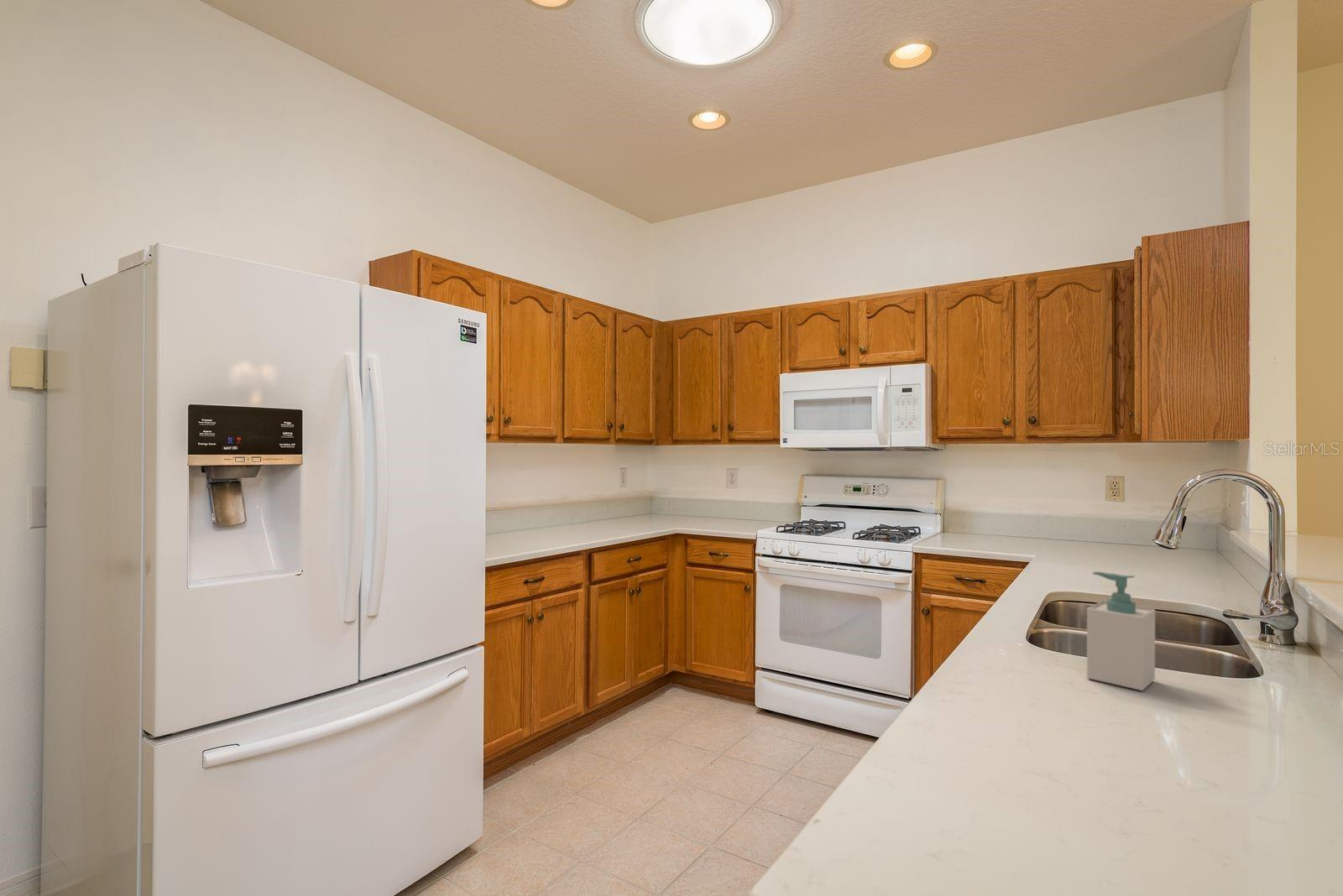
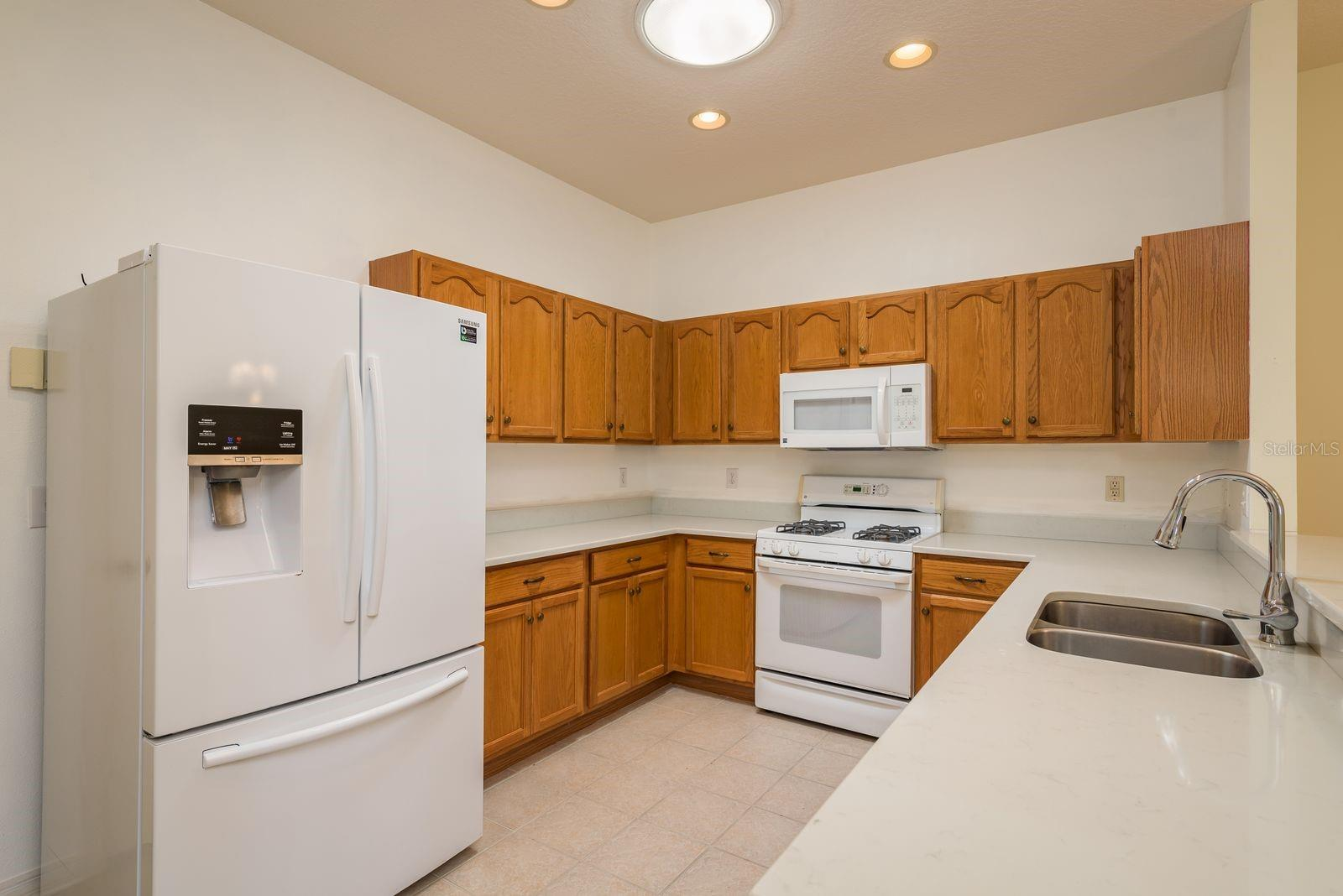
- soap bottle (1120, 626)
